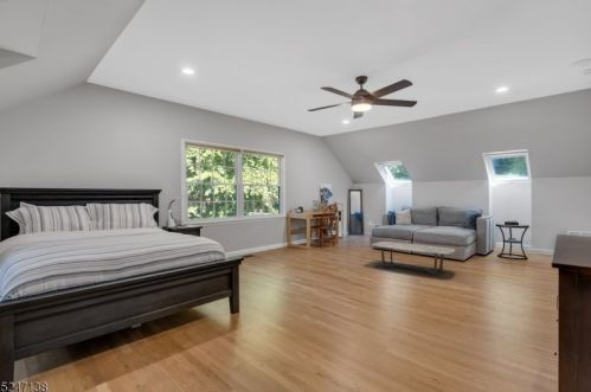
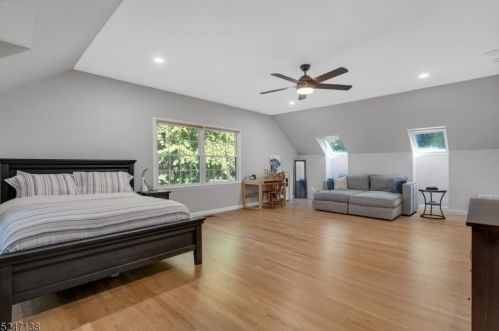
- coffee table (411, 250)
